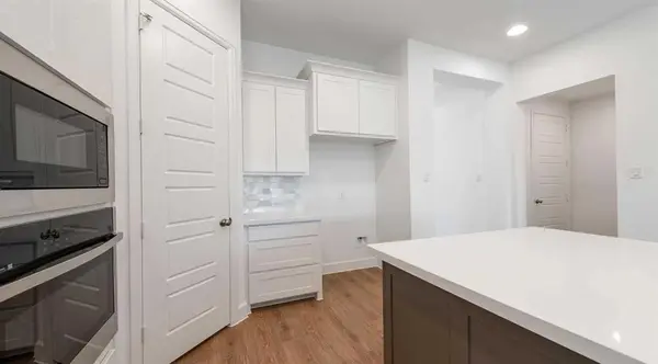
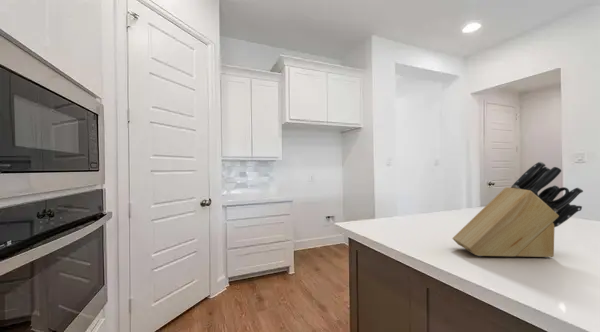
+ knife block (513, 207)
